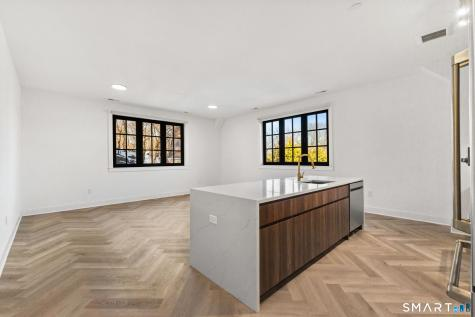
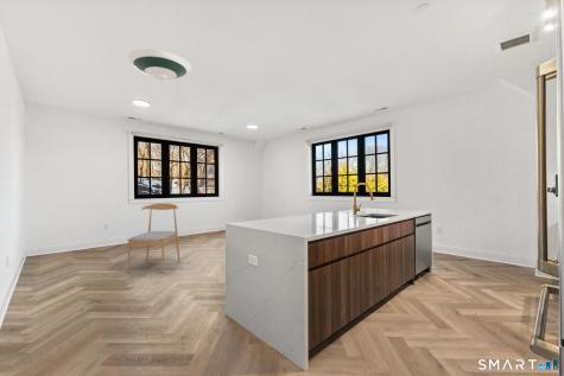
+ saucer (160, 71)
+ dining chair (154, 235)
